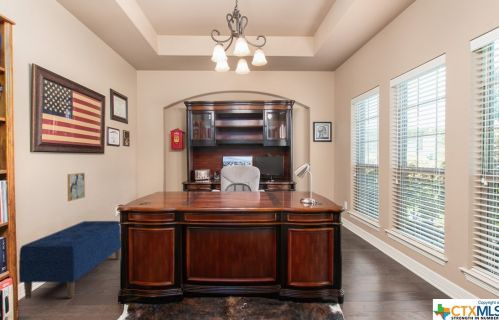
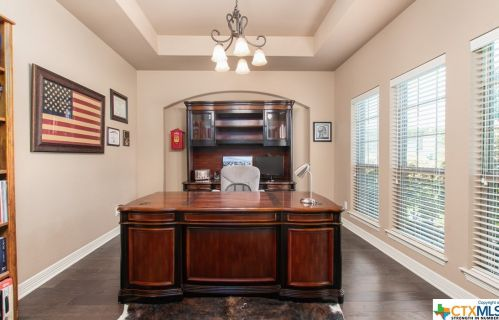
- bench (79, 253)
- wall art (76, 186)
